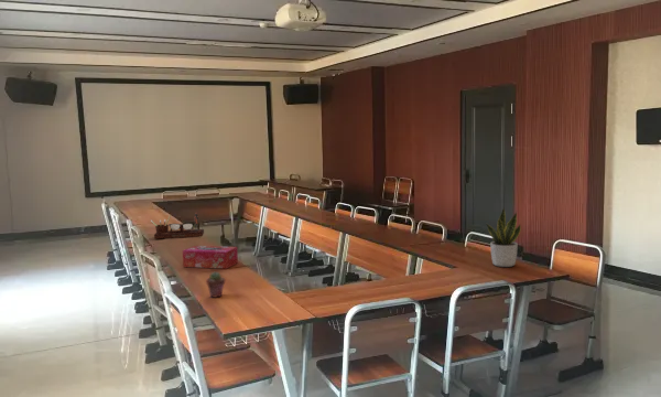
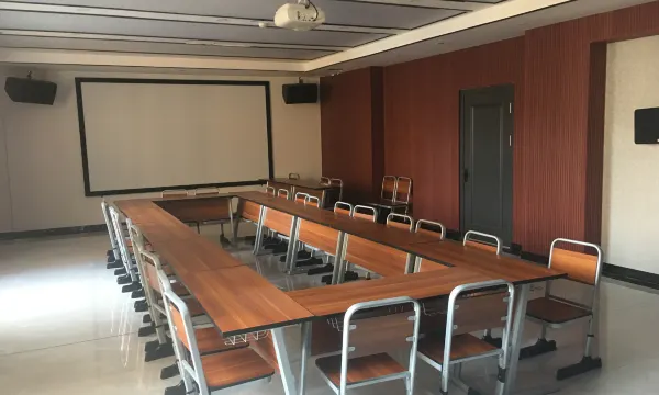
- desk organizer (176, 225)
- tissue box (210, 256)
- potted plant (502, 235)
- potted succulent (215, 283)
